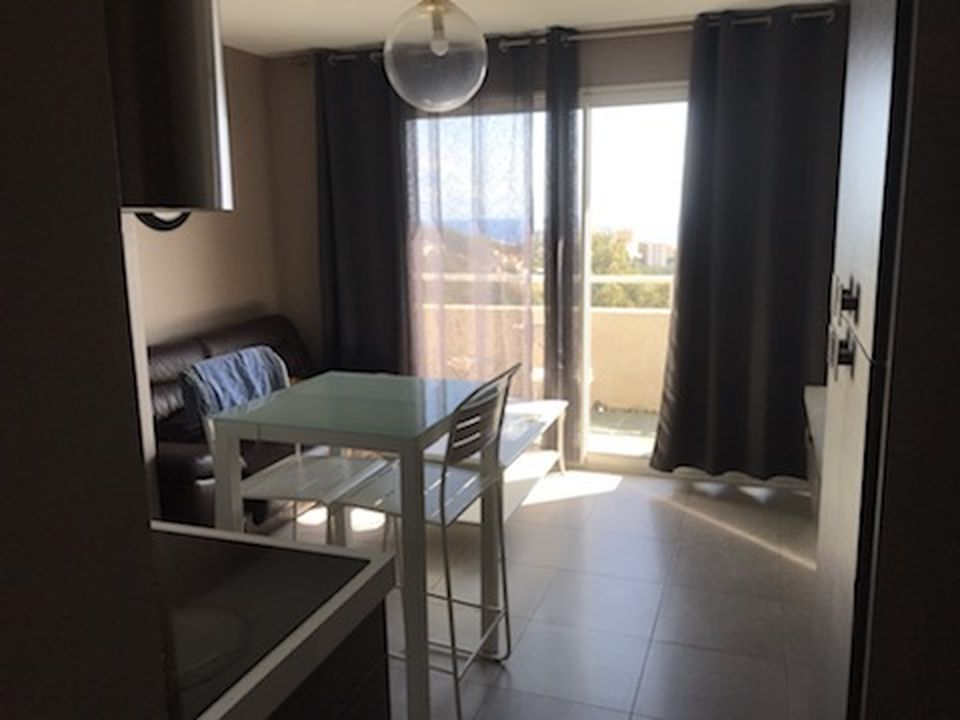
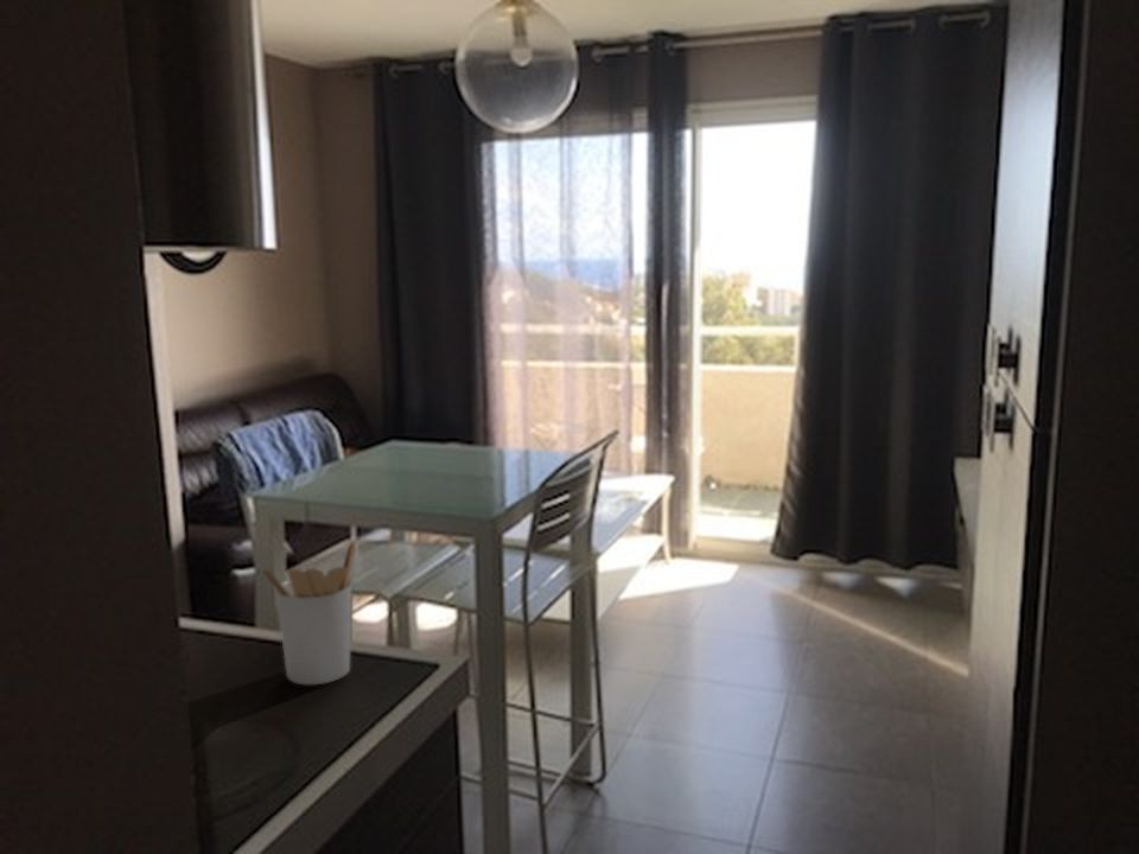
+ utensil holder (317, 613)
